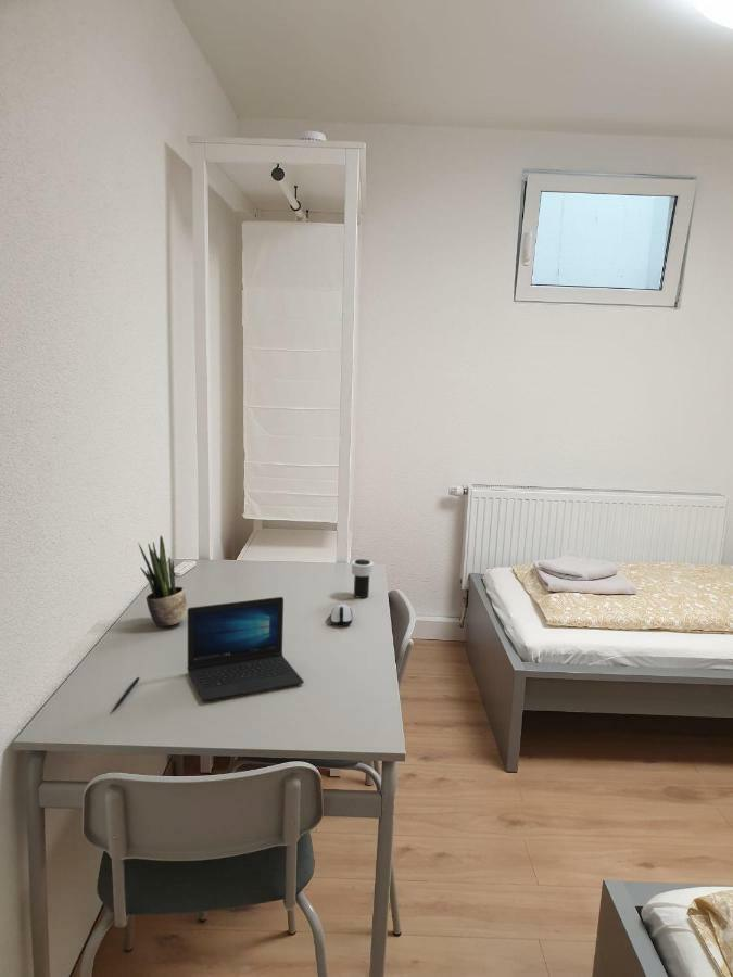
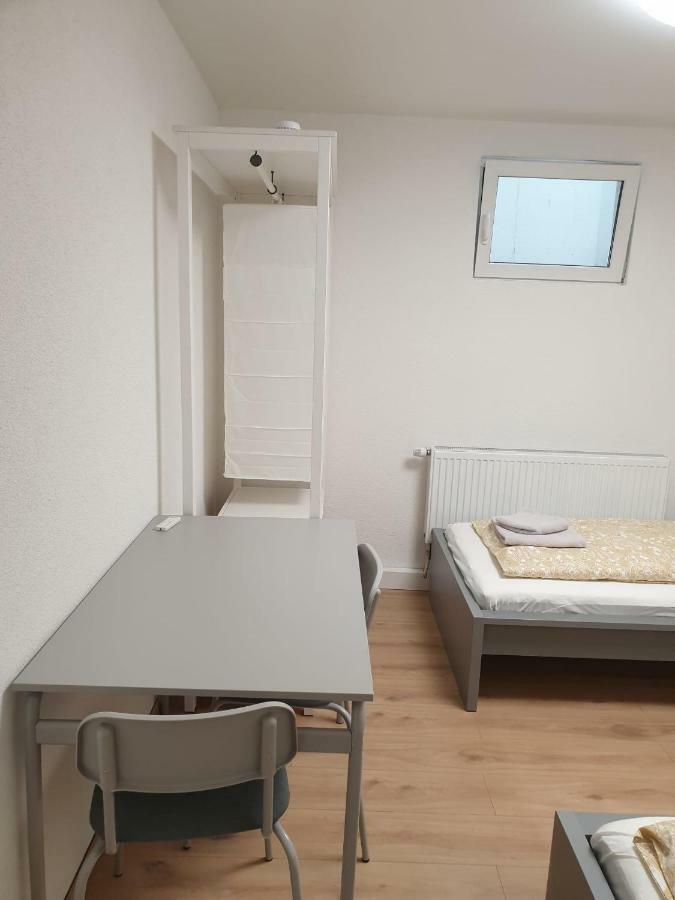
- cup (362, 579)
- pen (125, 694)
- computer mouse (341, 612)
- laptop (244, 645)
- potted plant (162, 578)
